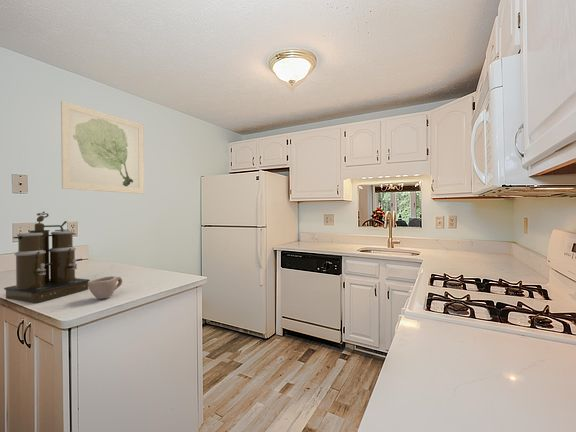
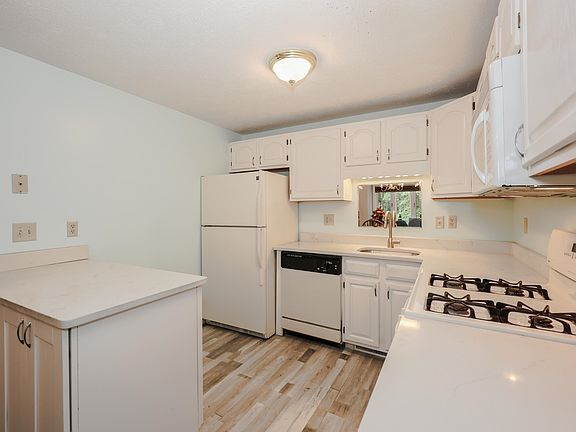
- cup (106, 287)
- wall art (107, 152)
- coffee maker (48, 252)
